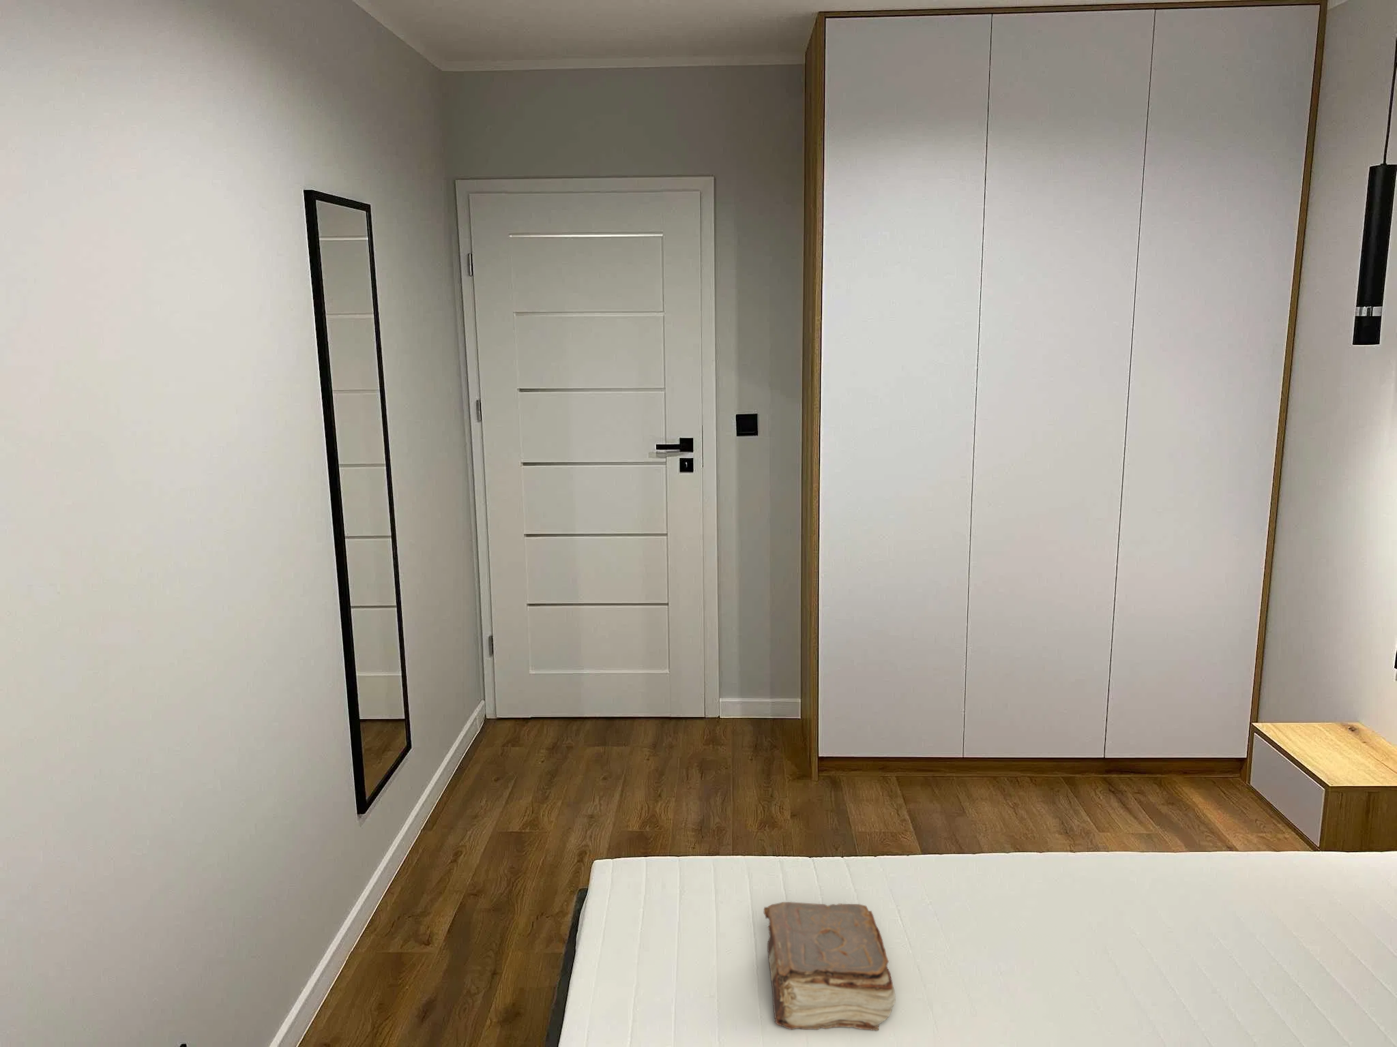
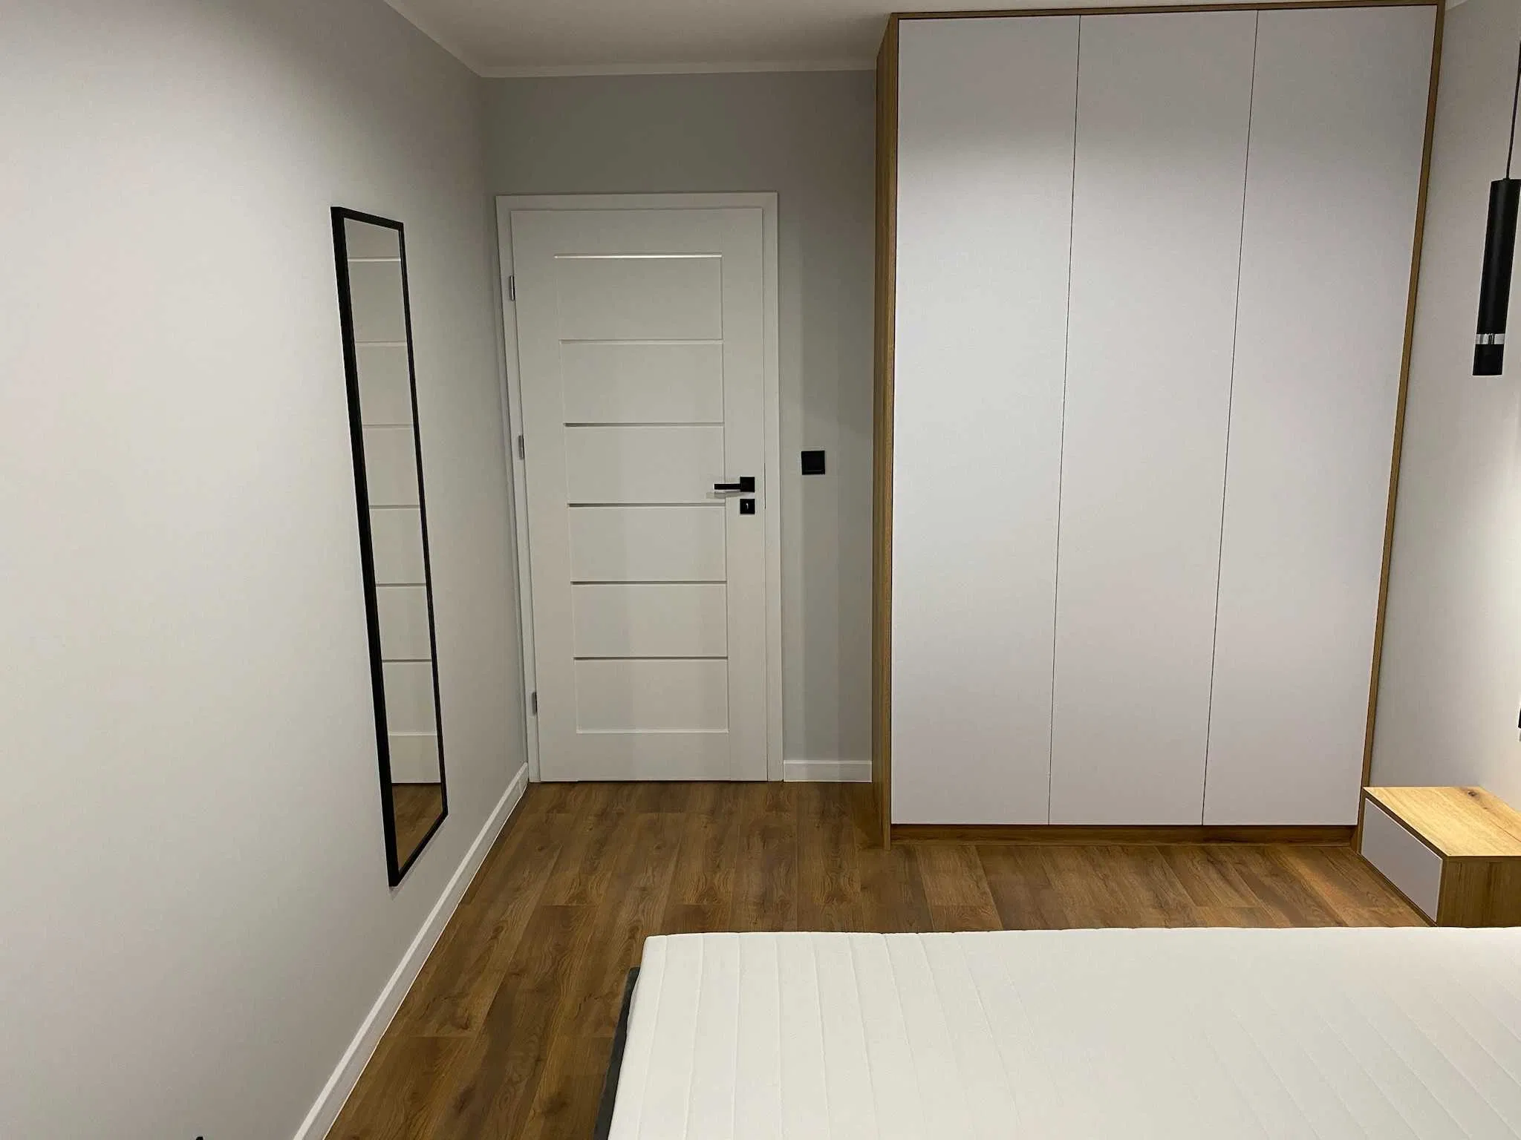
- book (826, 960)
